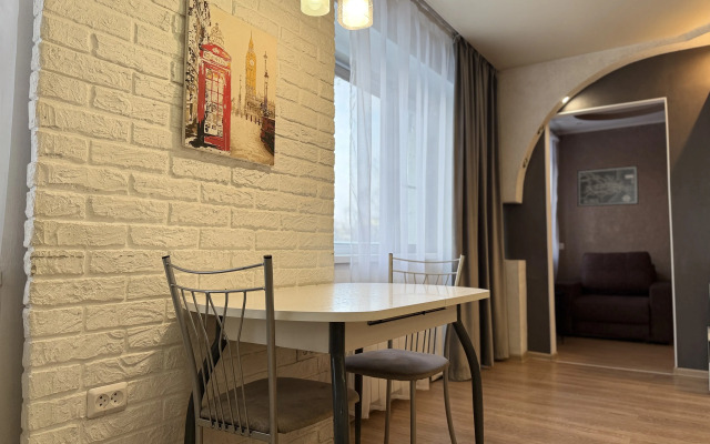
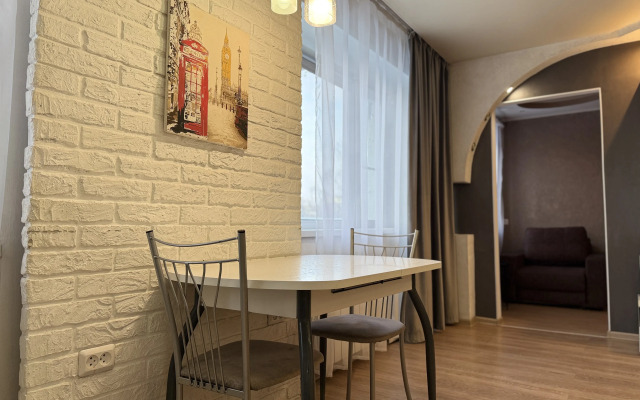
- wall art (607, 186)
